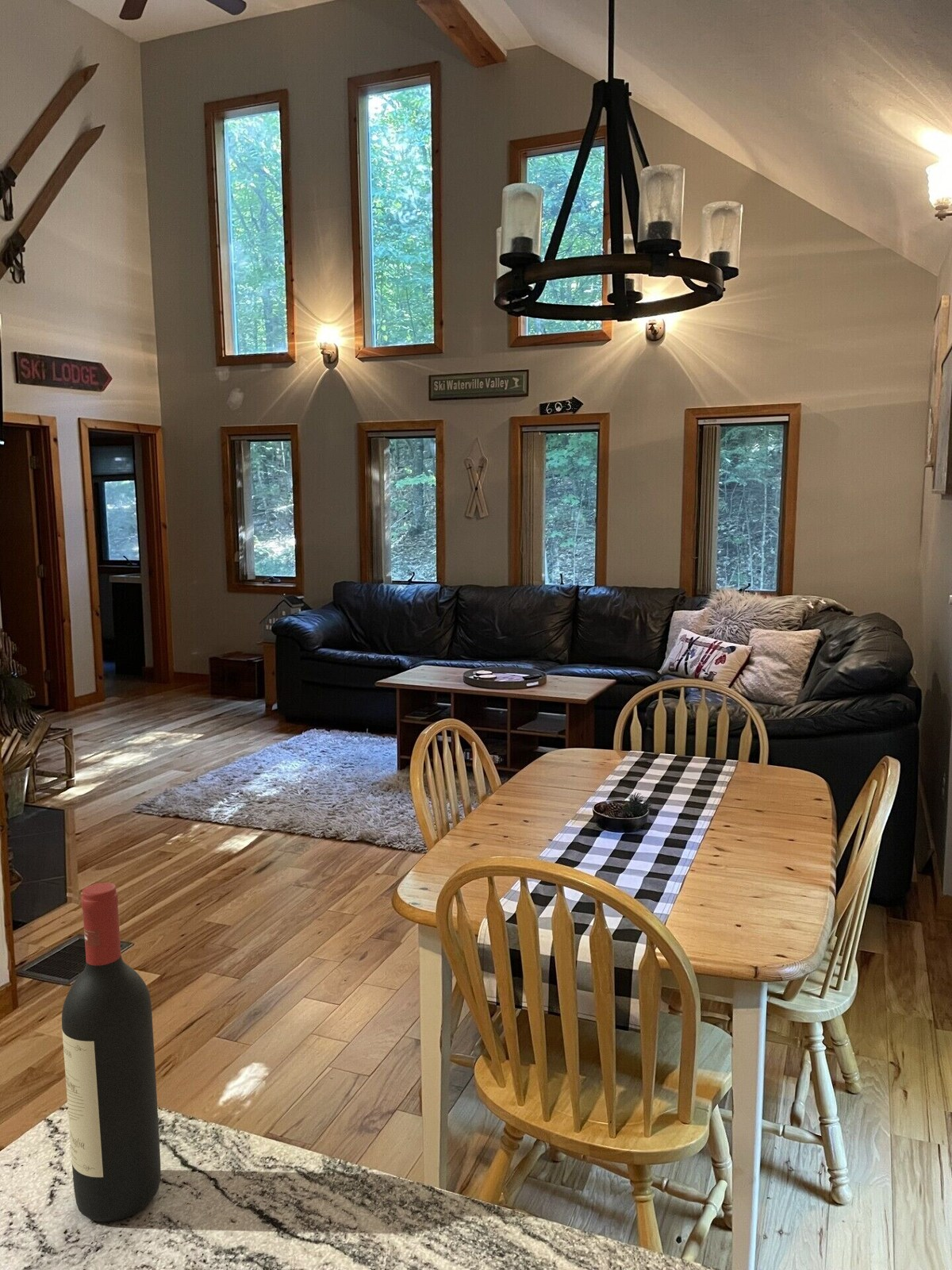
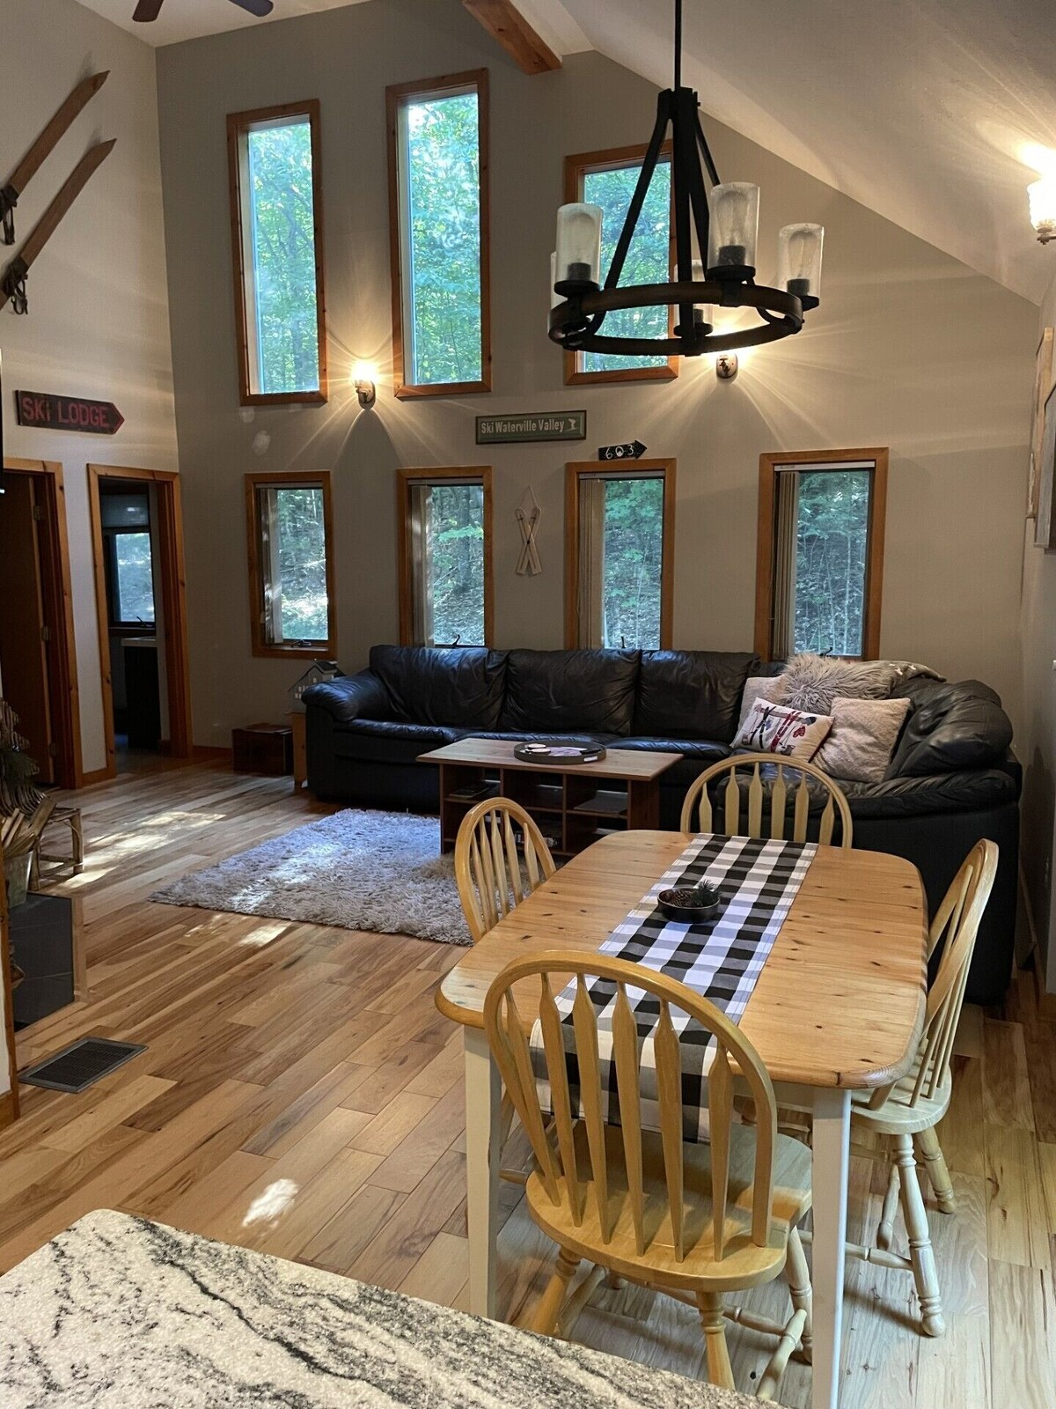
- wine bottle (109, 1045)
